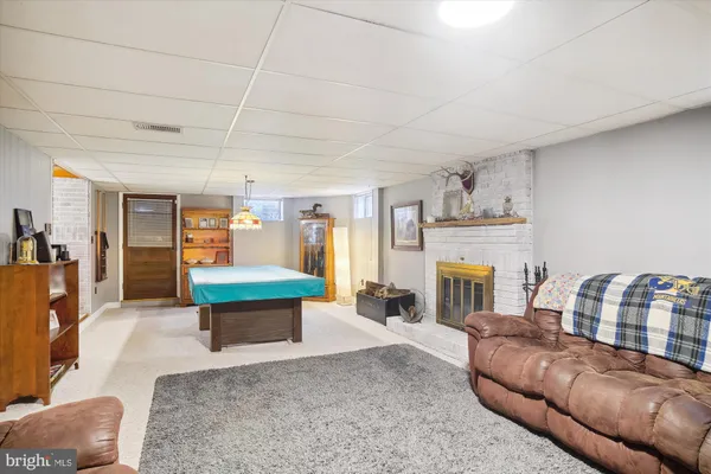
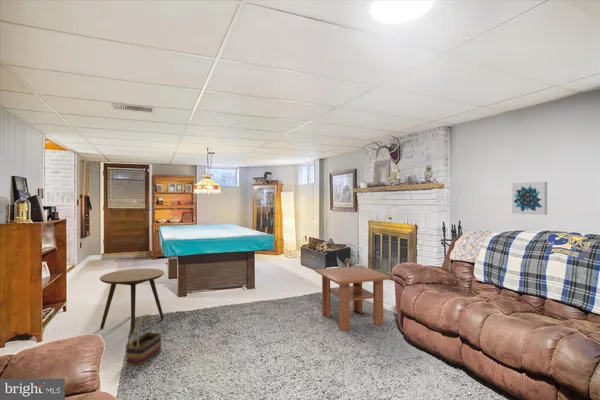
+ coffee table (351, 296)
+ wall art (528, 198)
+ side table (133, 298)
+ basket (144, 336)
